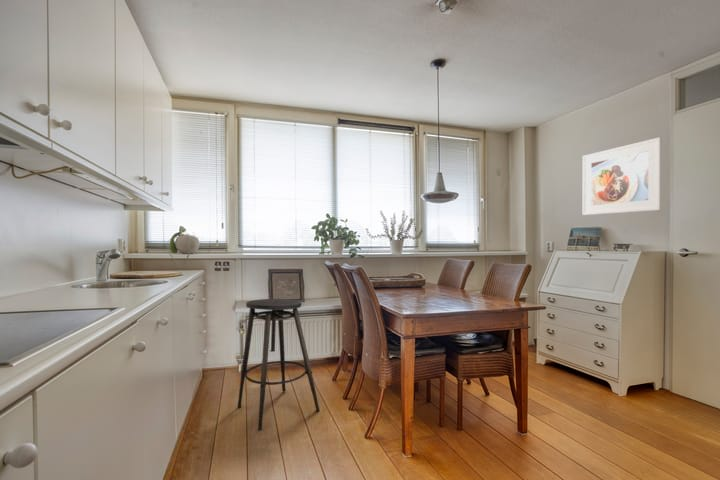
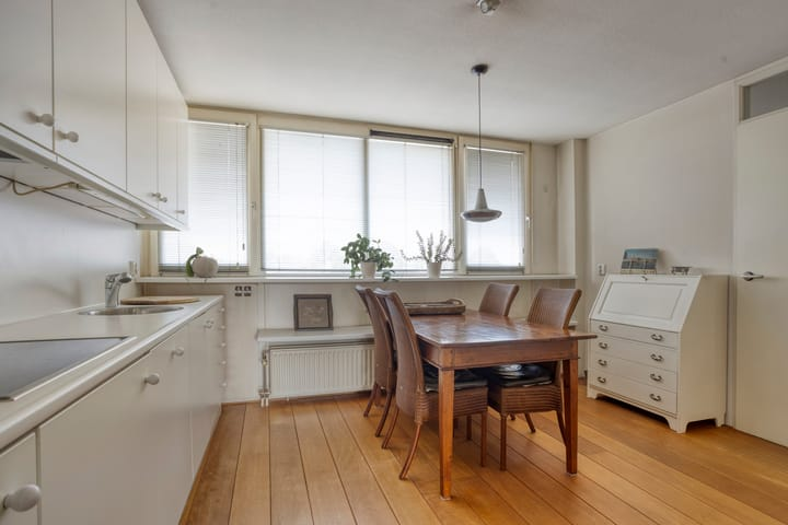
- stool (280, 355)
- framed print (618, 180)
